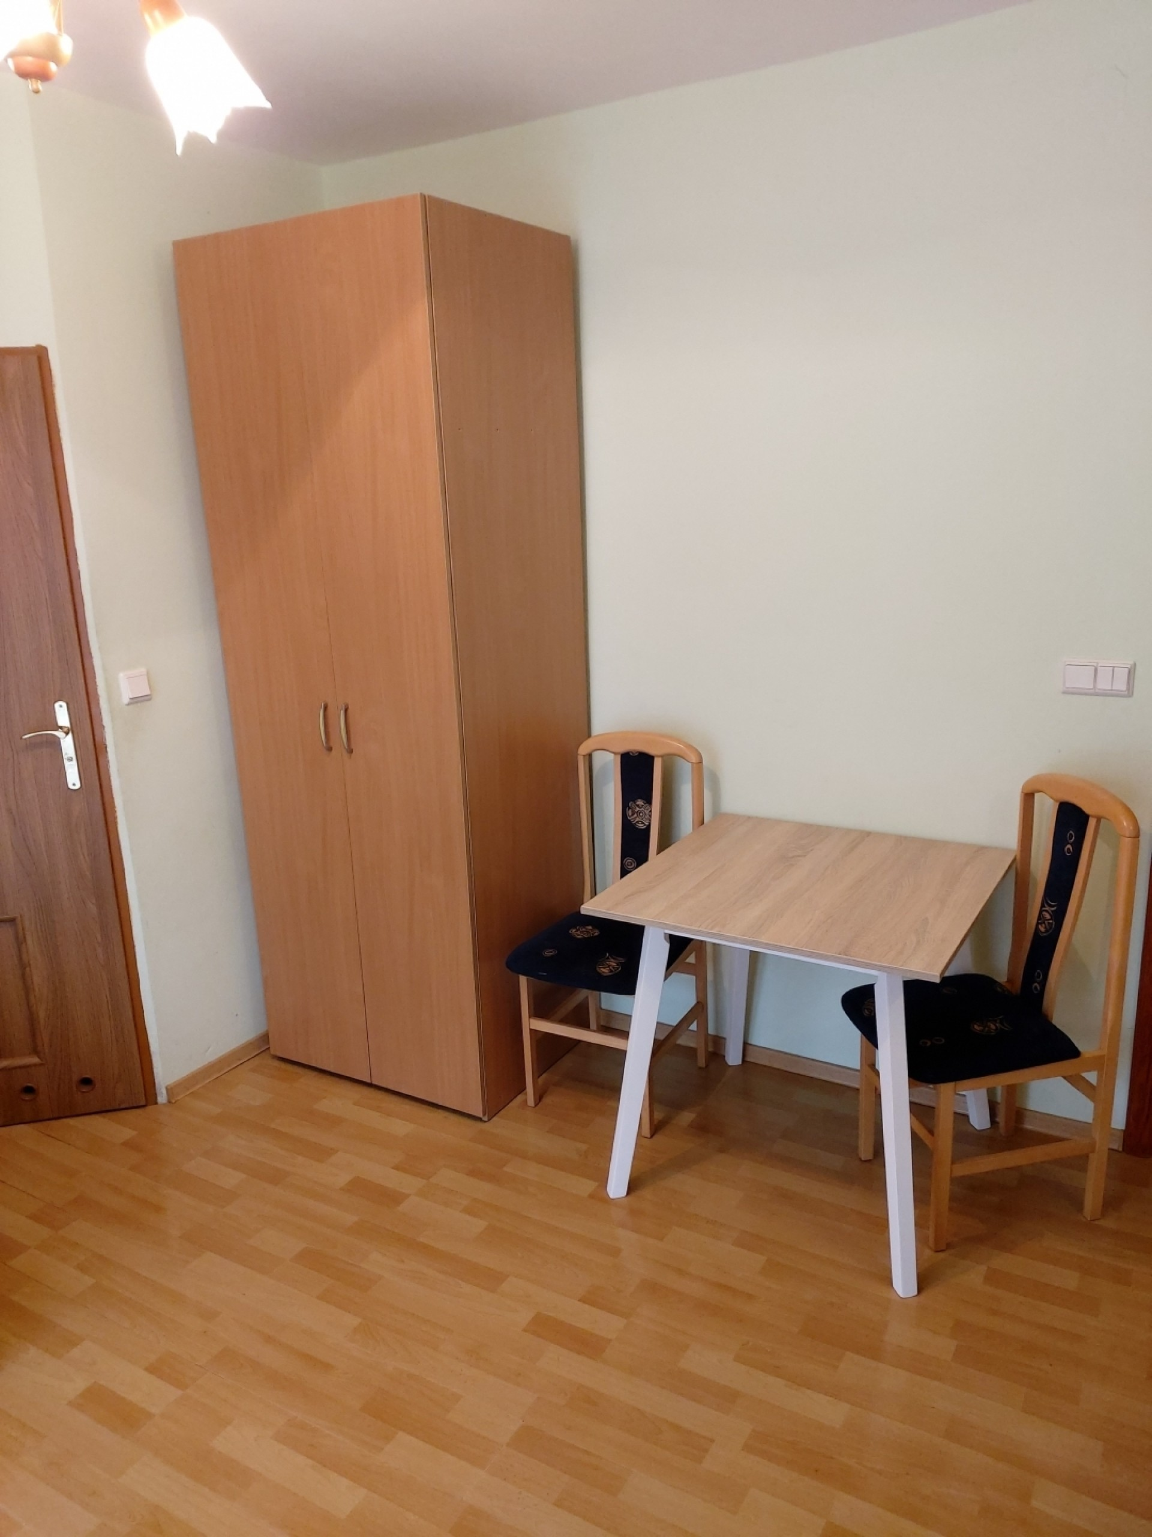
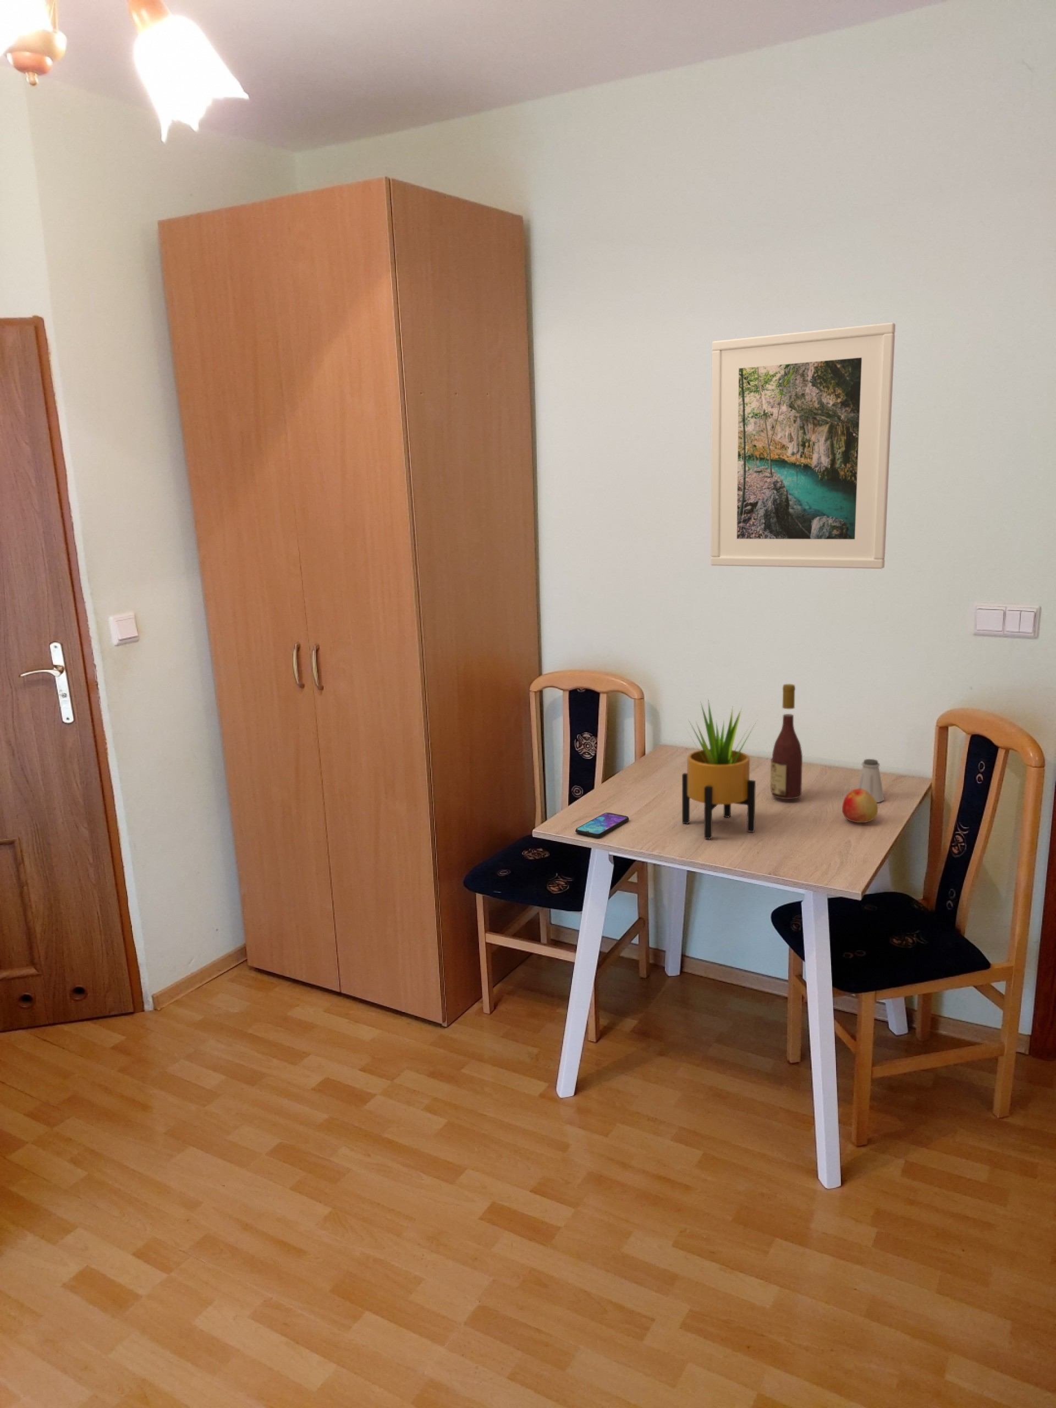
+ apple (860, 805)
+ saltshaker (870, 779)
+ potted plant (719, 767)
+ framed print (796, 452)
+ smartphone (602, 825)
+ wine bottle (788, 742)
